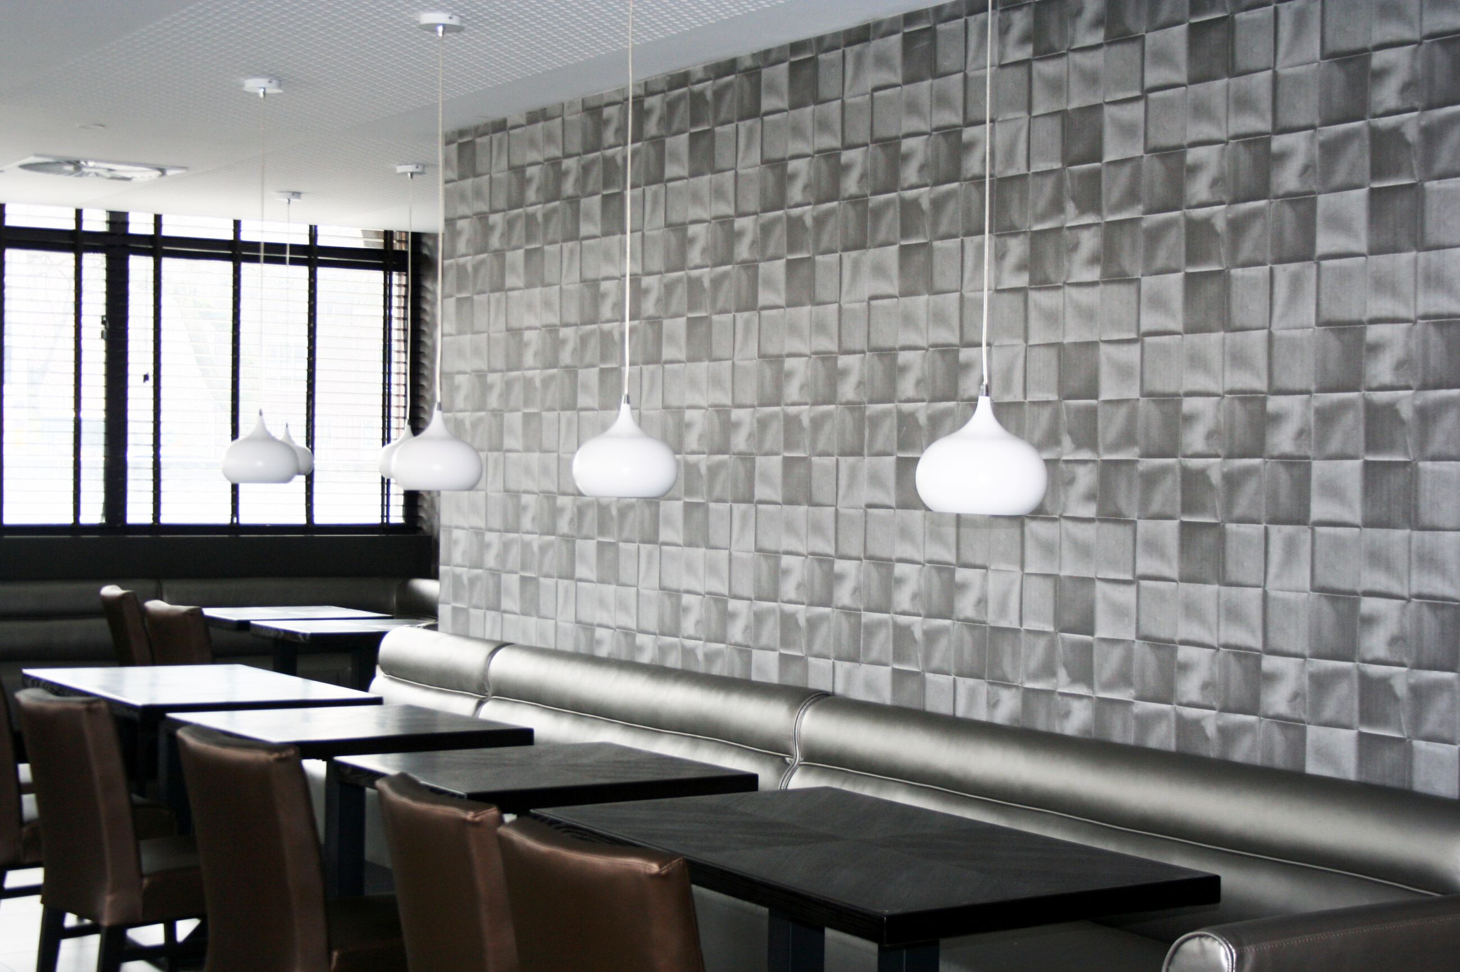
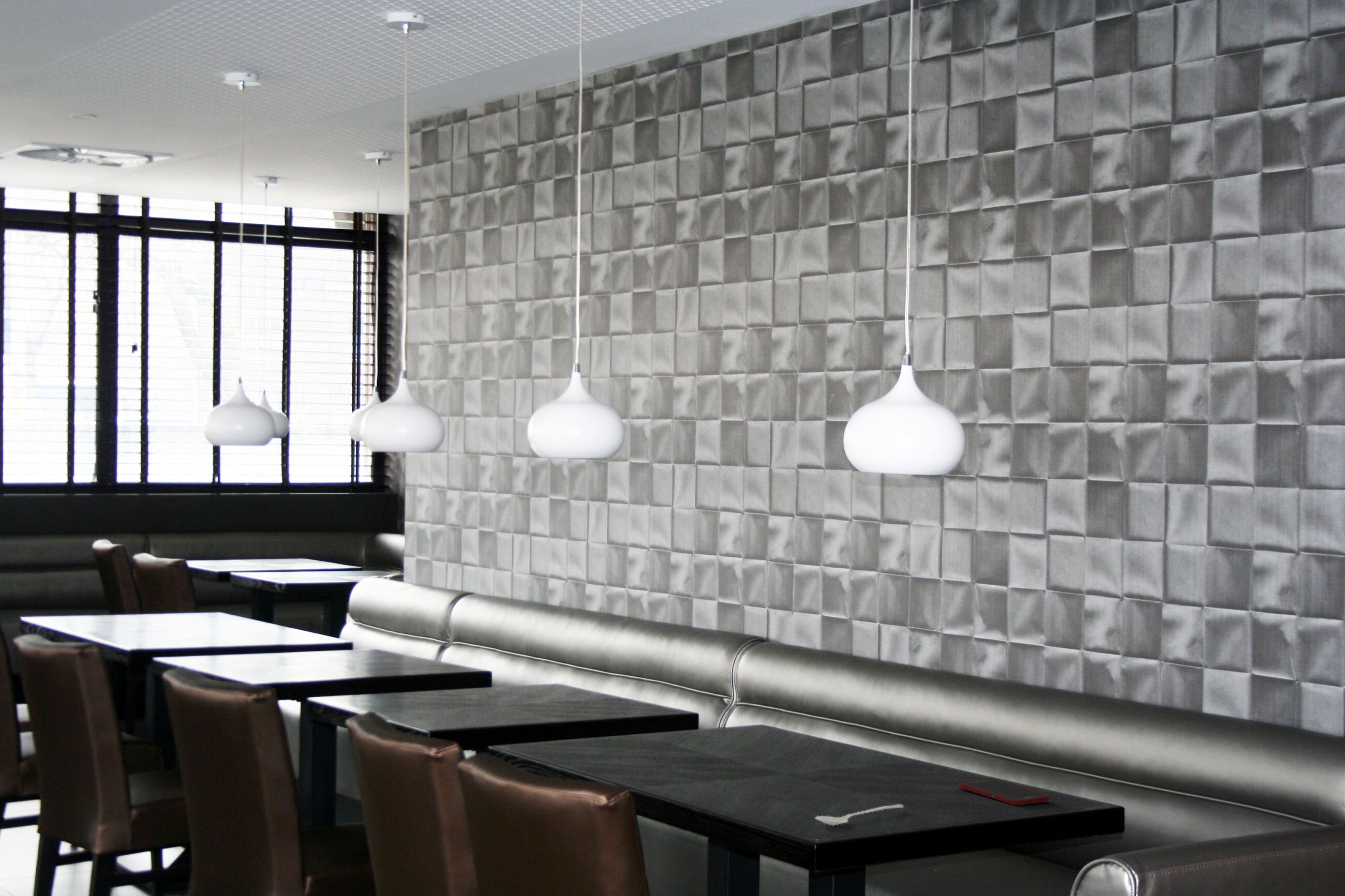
+ stirrer (861, 813)
+ cell phone (1003, 792)
